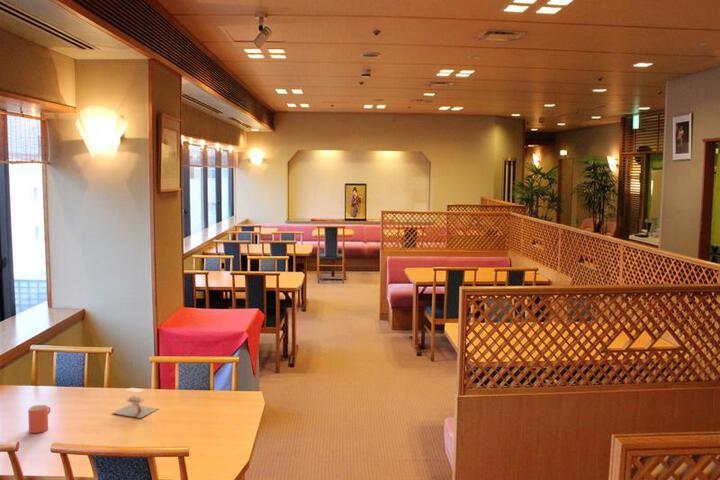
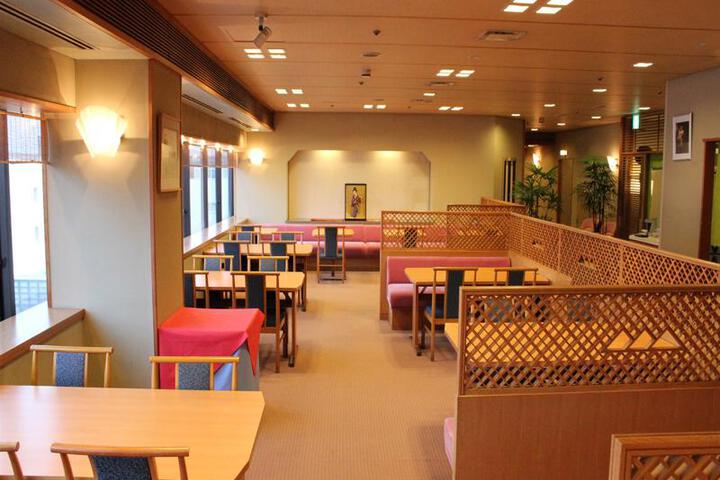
- cup (41, 417)
- napkin holder (135, 400)
